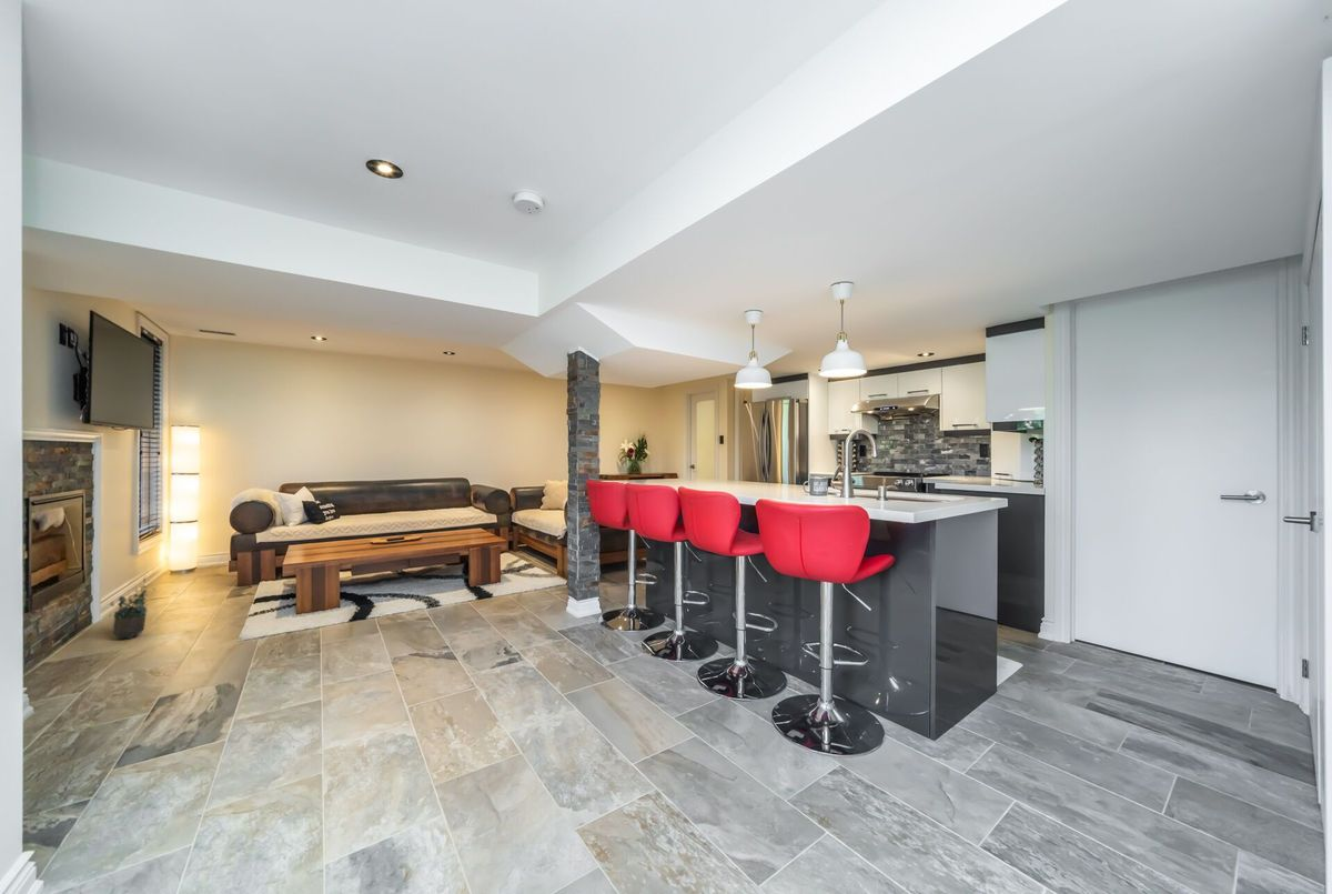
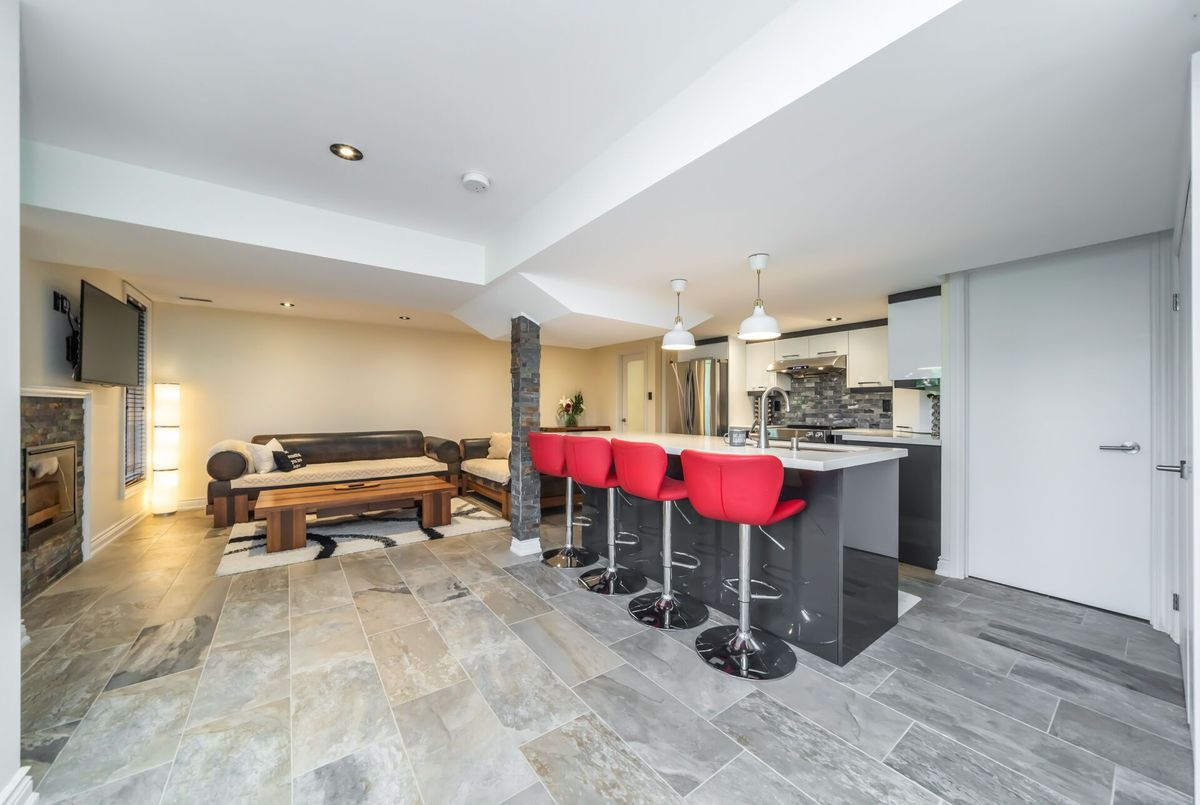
- potted plant (133, 609)
